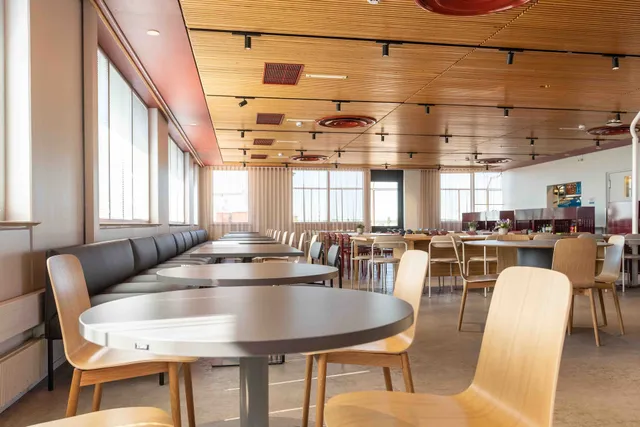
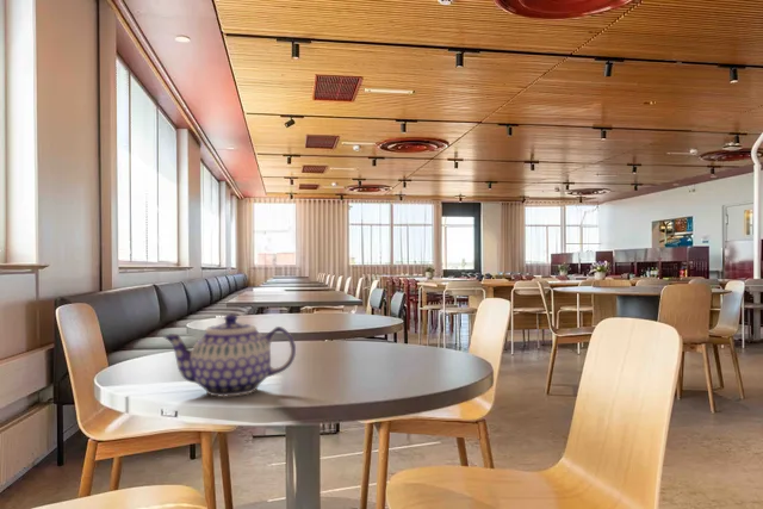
+ teapot (231, 352)
